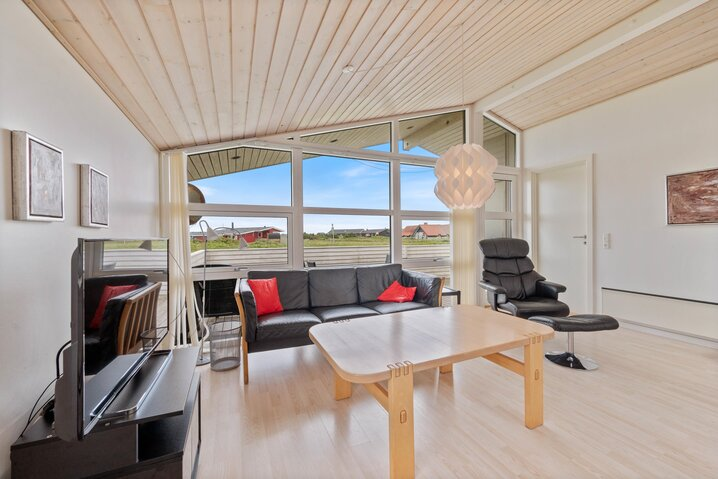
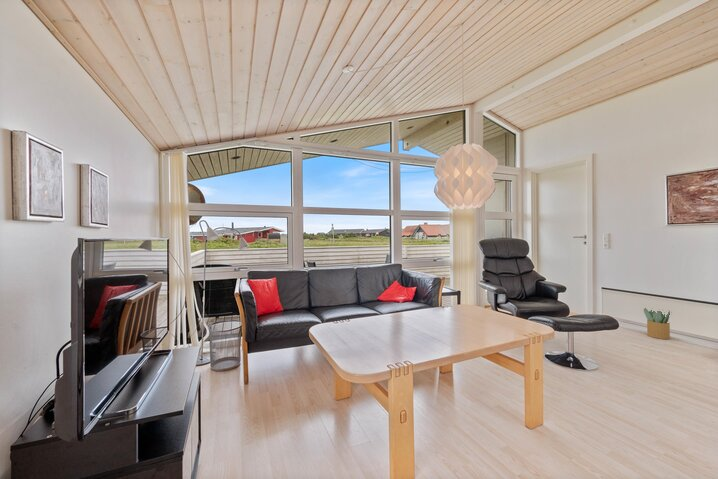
+ potted plant (656, 322)
